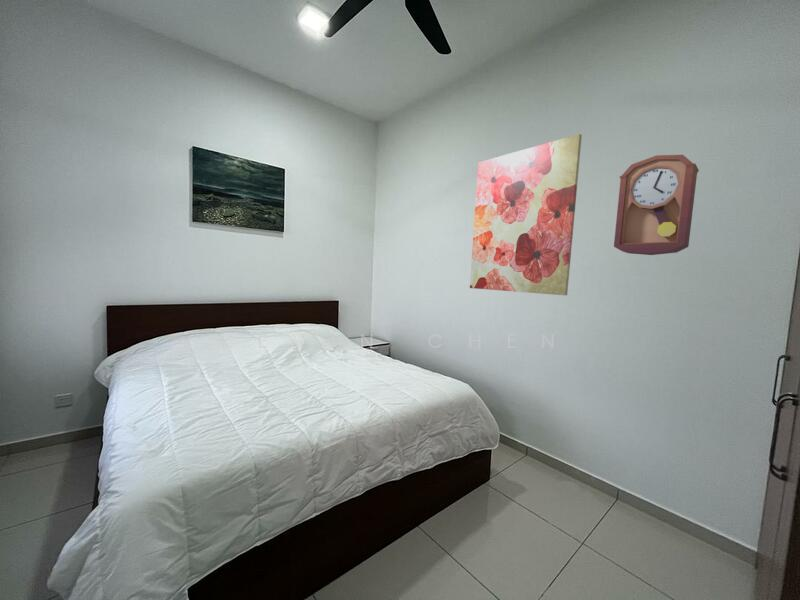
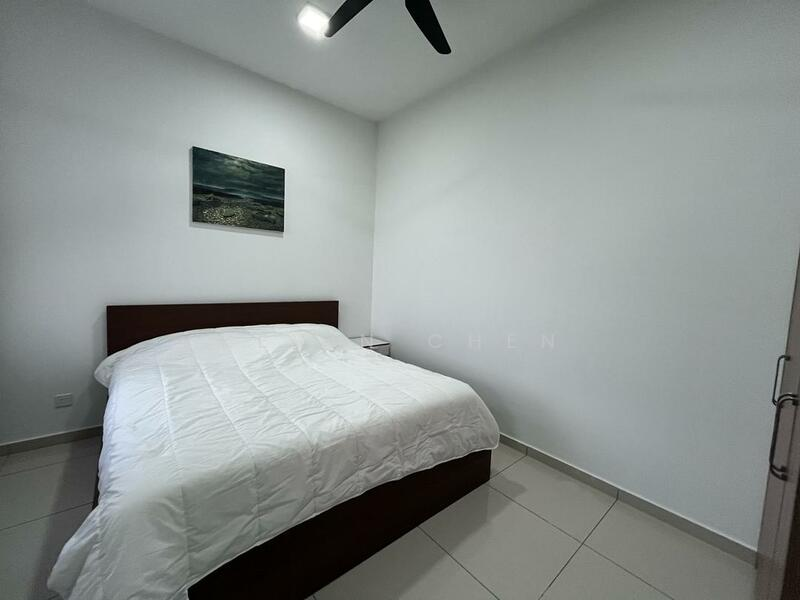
- wall art (518, 222)
- pendulum clock (653, 206)
